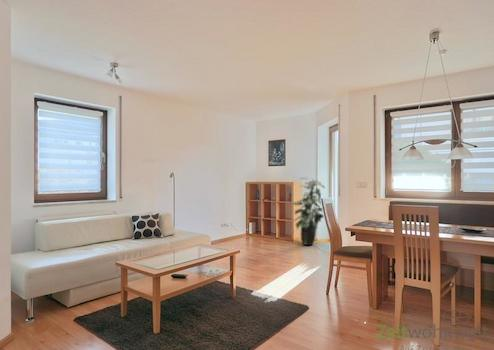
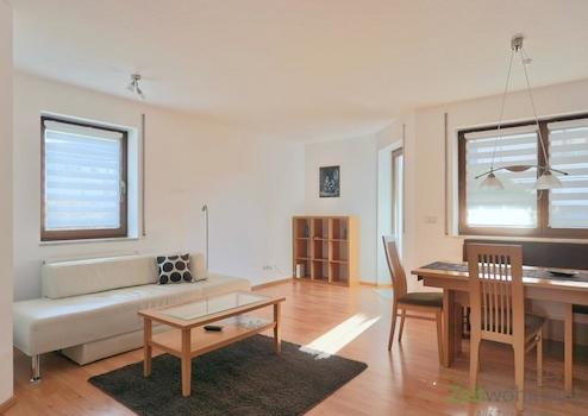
- indoor plant (308, 210)
